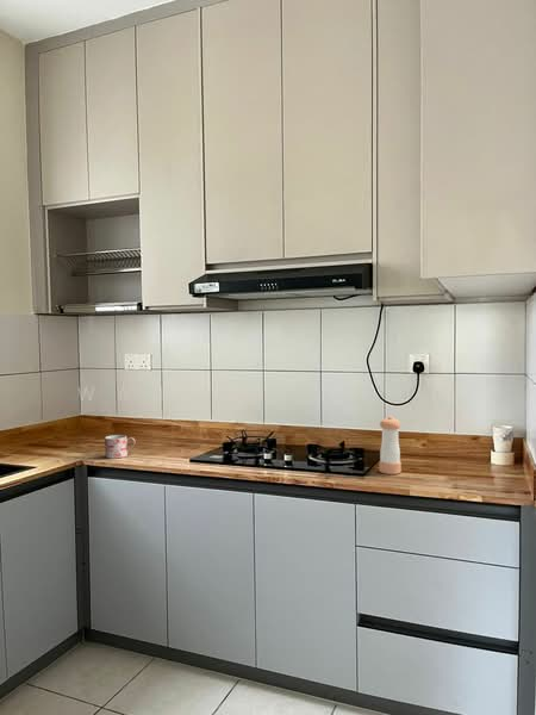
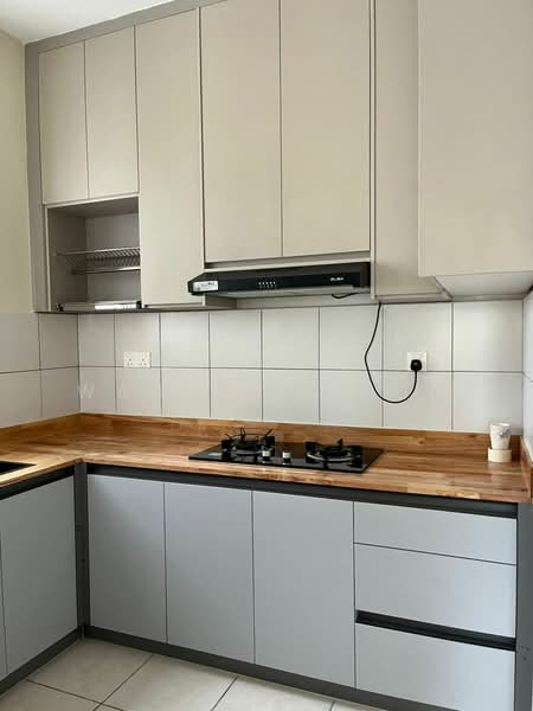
- pepper shaker (389, 443)
- mug (119, 446)
